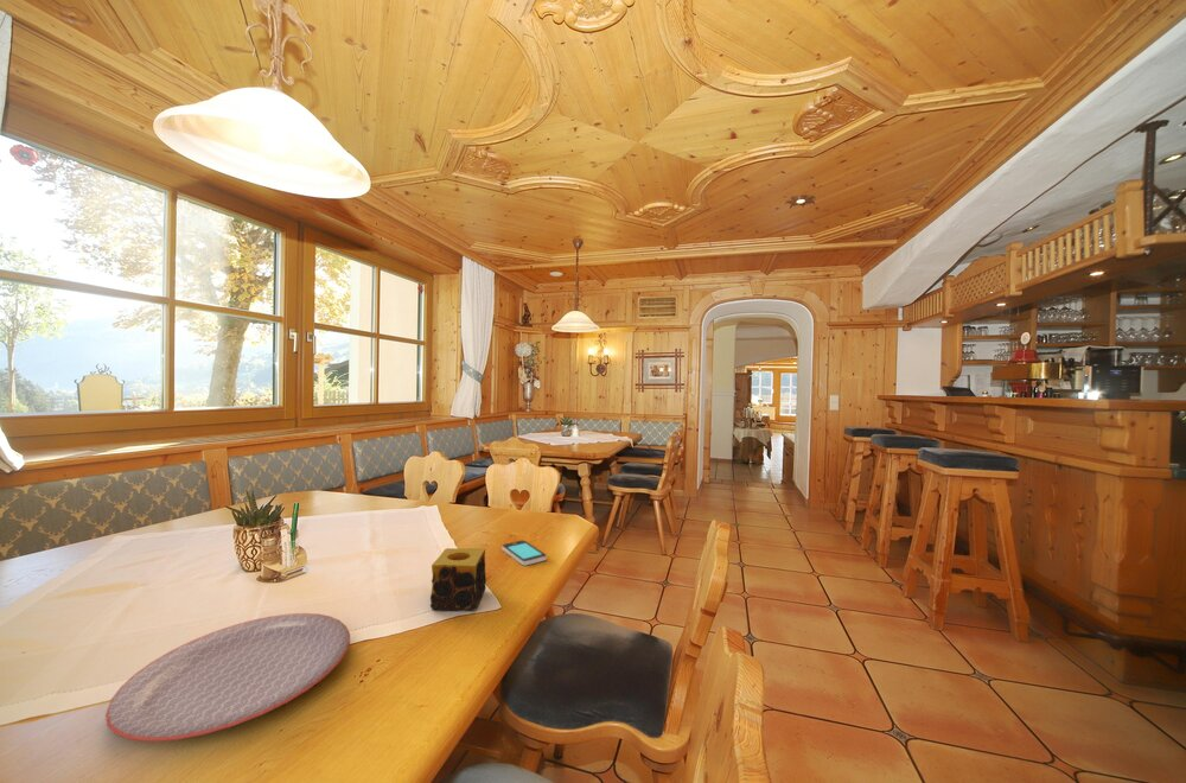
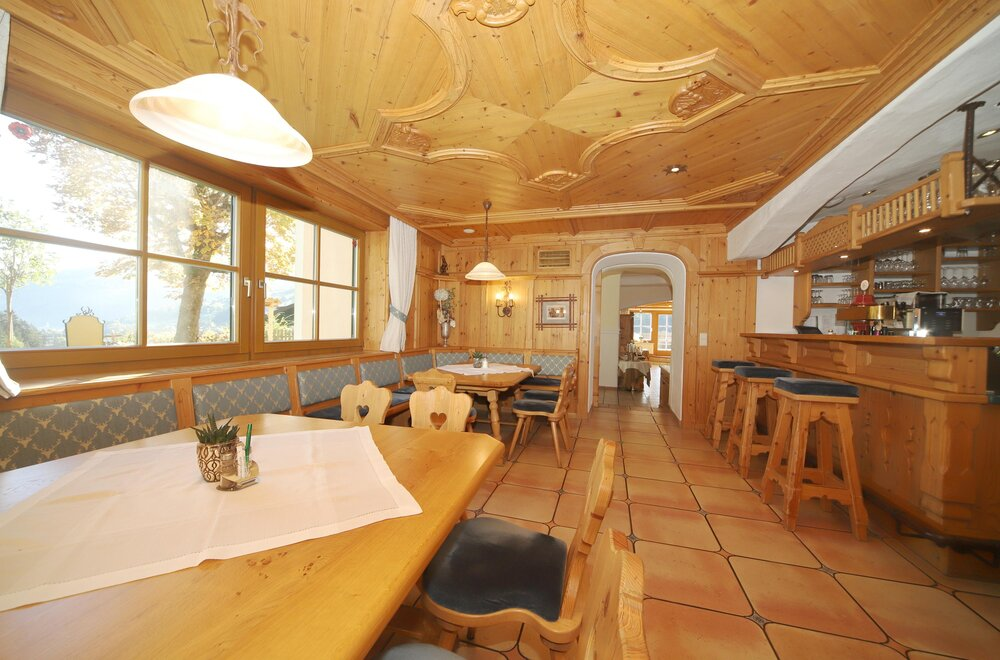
- candle (459, 578)
- plate (244, 669)
- smartphone (523, 552)
